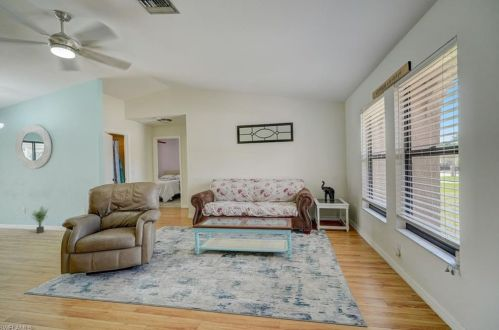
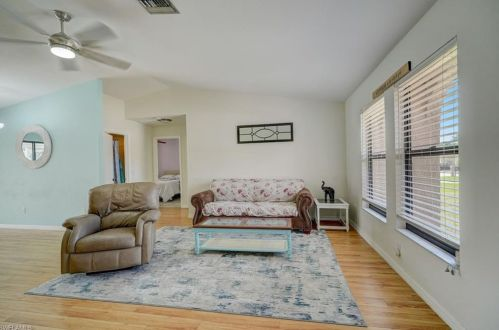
- potted plant (38, 218)
